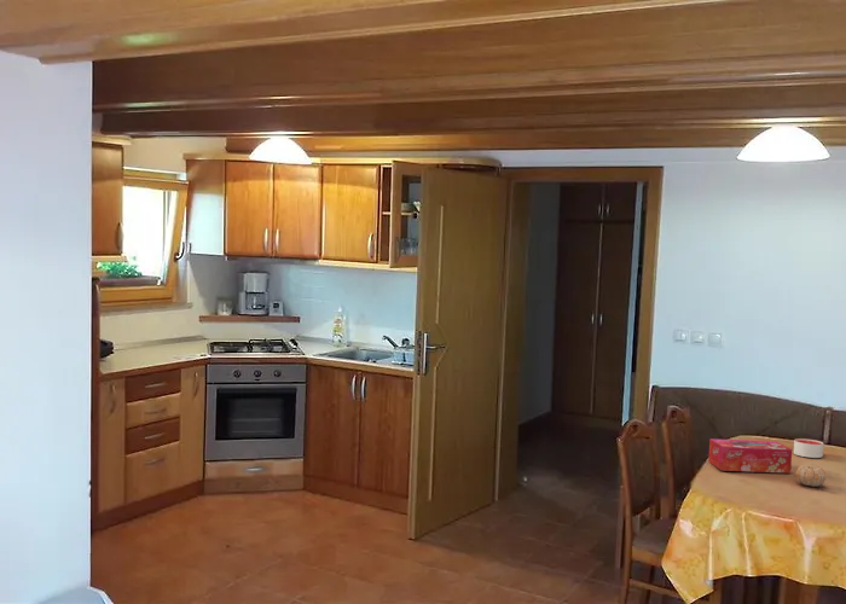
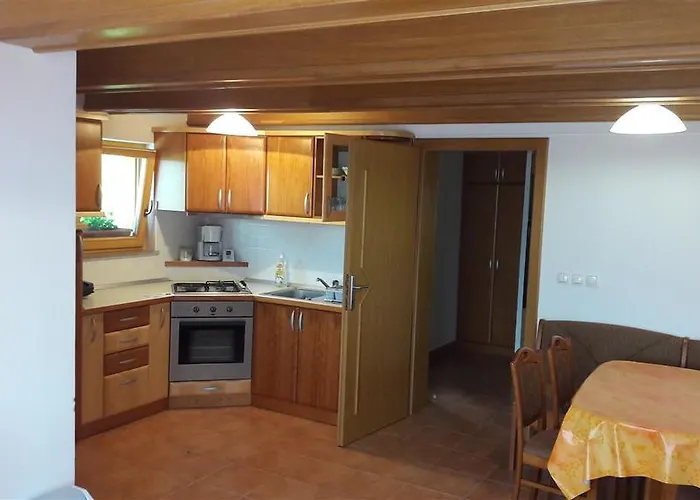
- candle (807, 447)
- fruit (811, 475)
- tissue box (749, 455)
